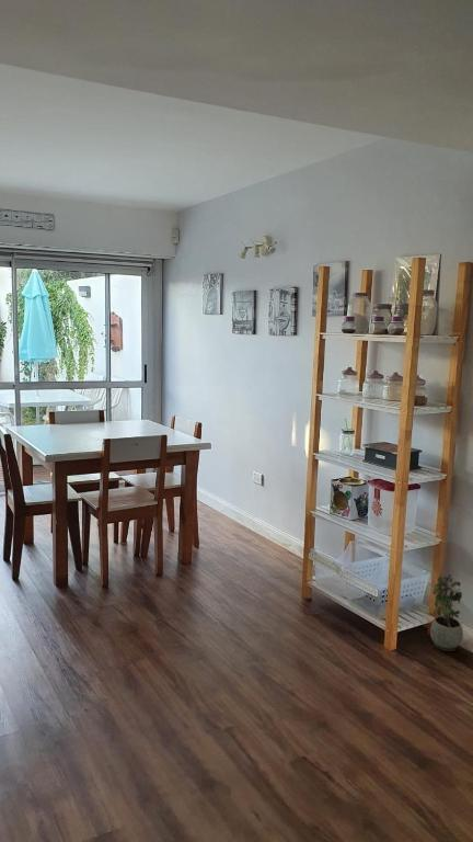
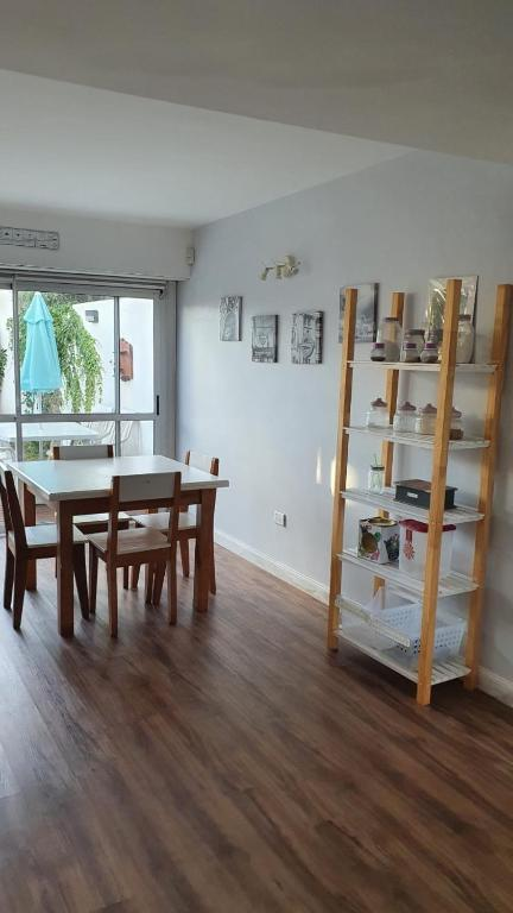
- potted plant (448, 614)
